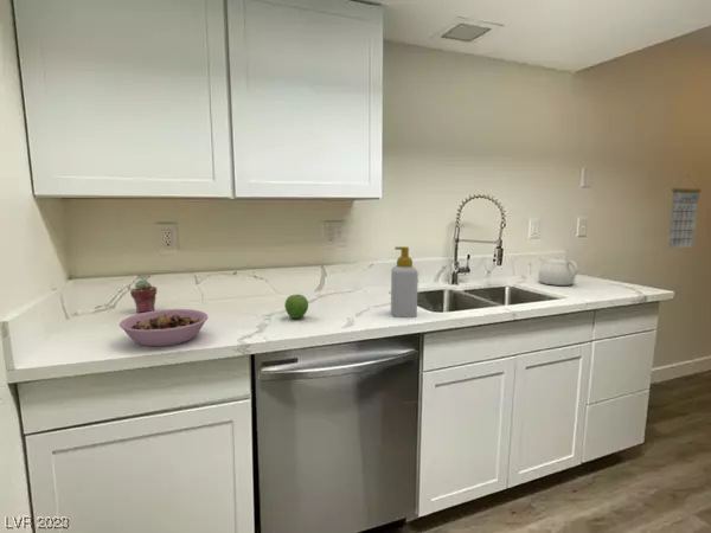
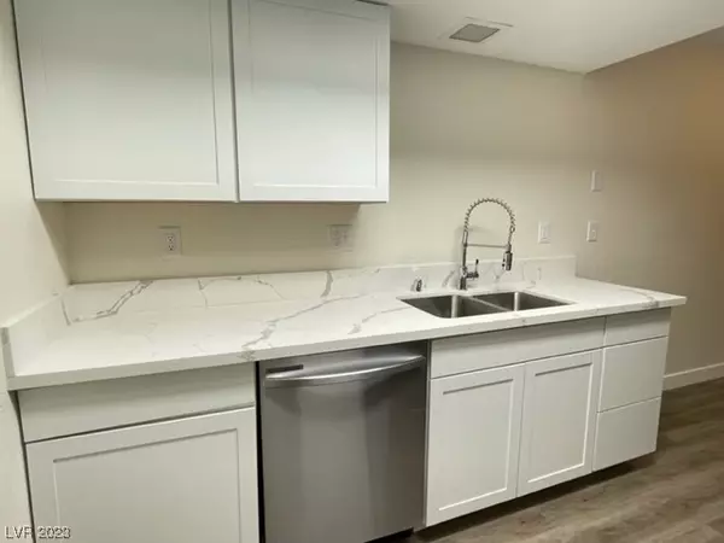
- bowl (165, 326)
- calendar (684, 211)
- soap bottle (404, 281)
- potted succulent (143, 295)
- fruit (296, 306)
- teapot (557, 269)
